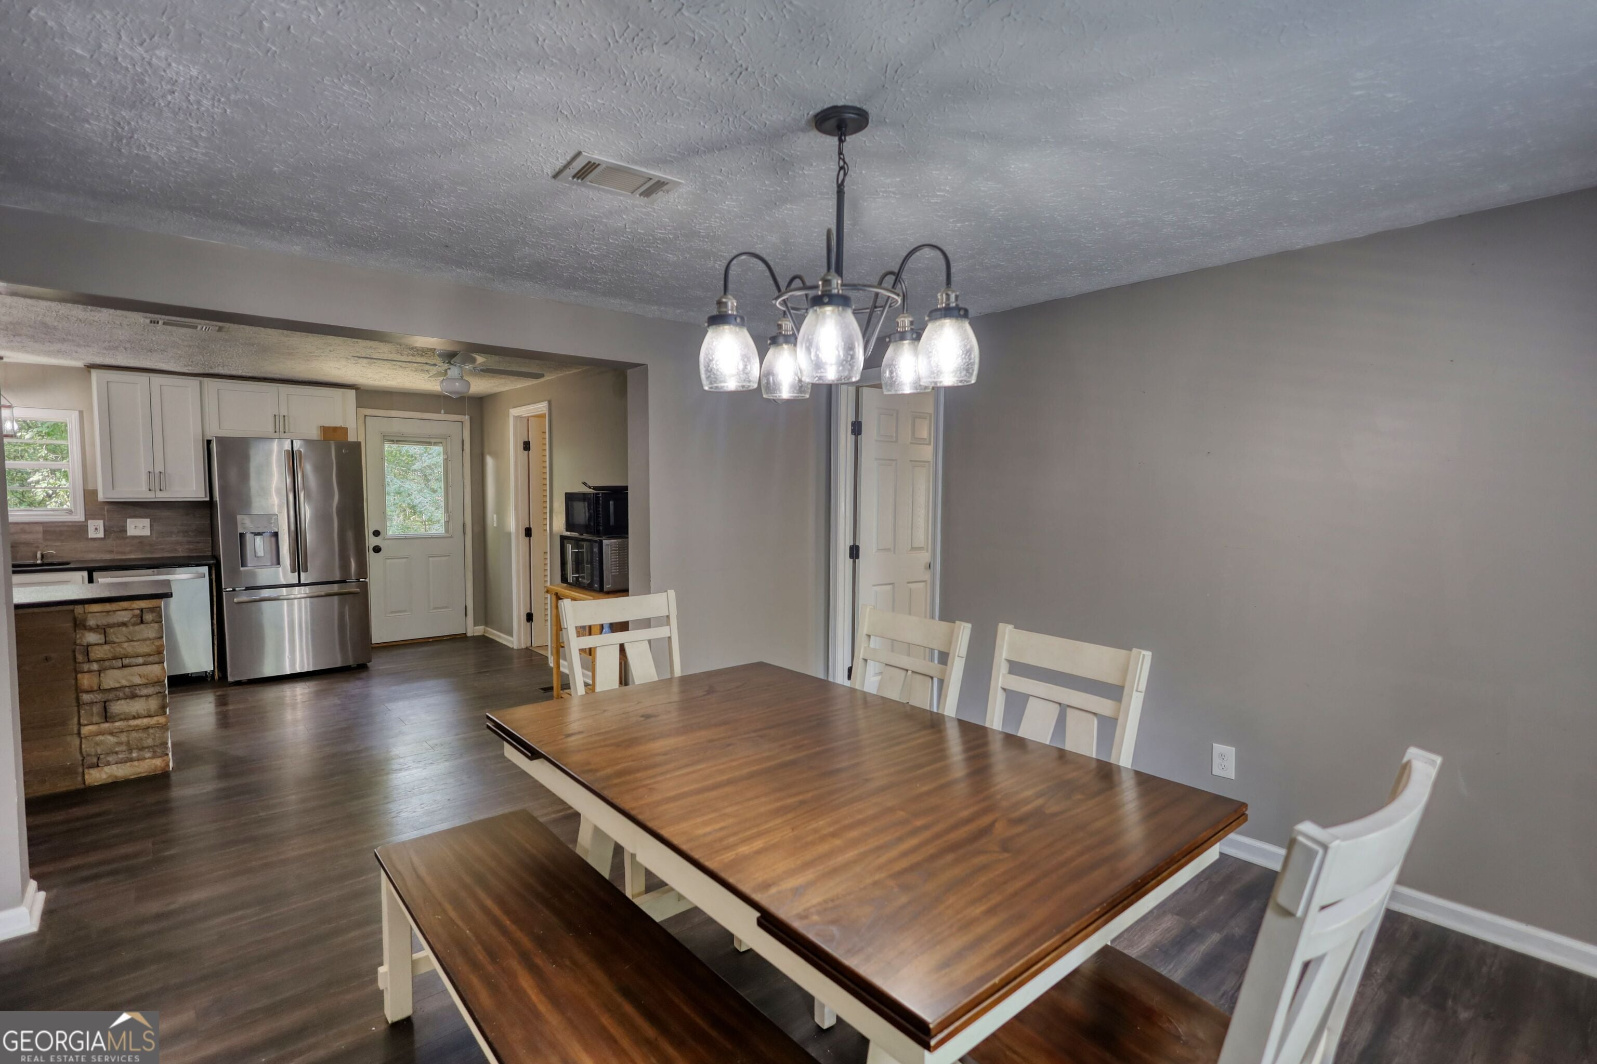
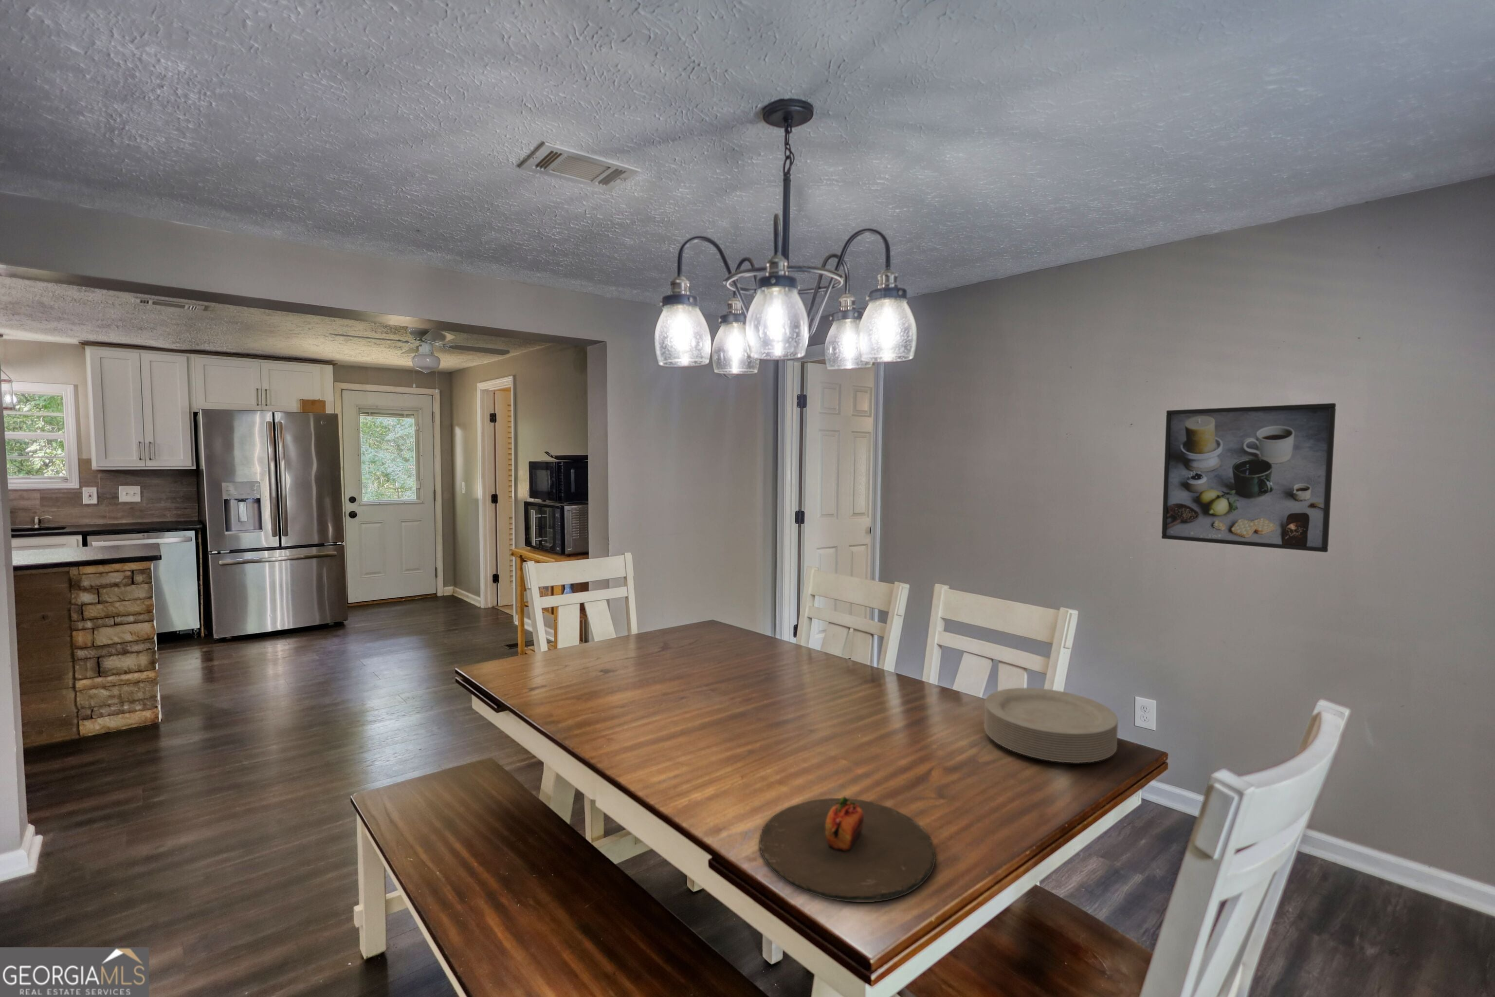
+ plate (845, 822)
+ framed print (1241, 476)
+ plate (1048, 724)
